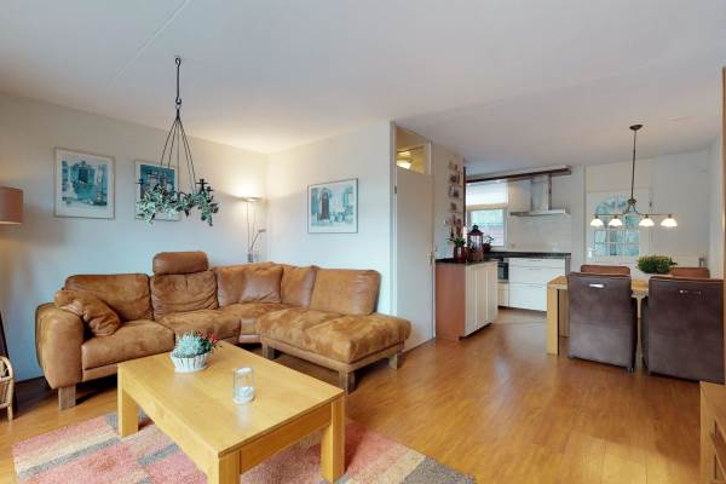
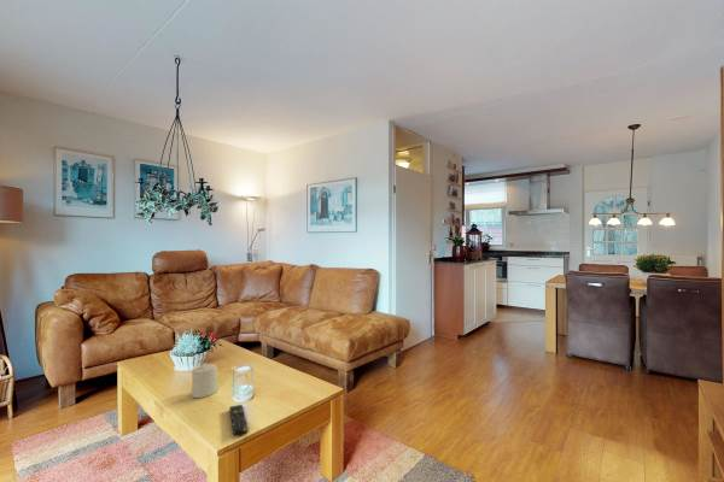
+ candle (204, 377)
+ remote control (238, 419)
